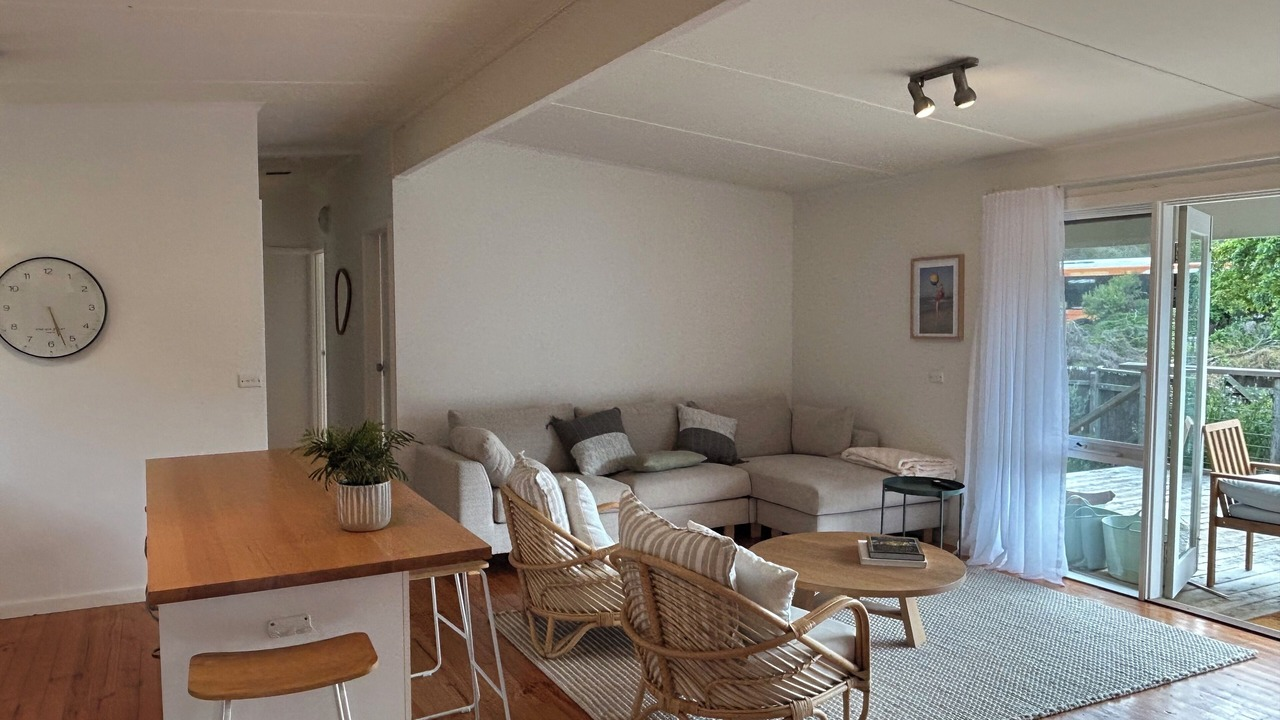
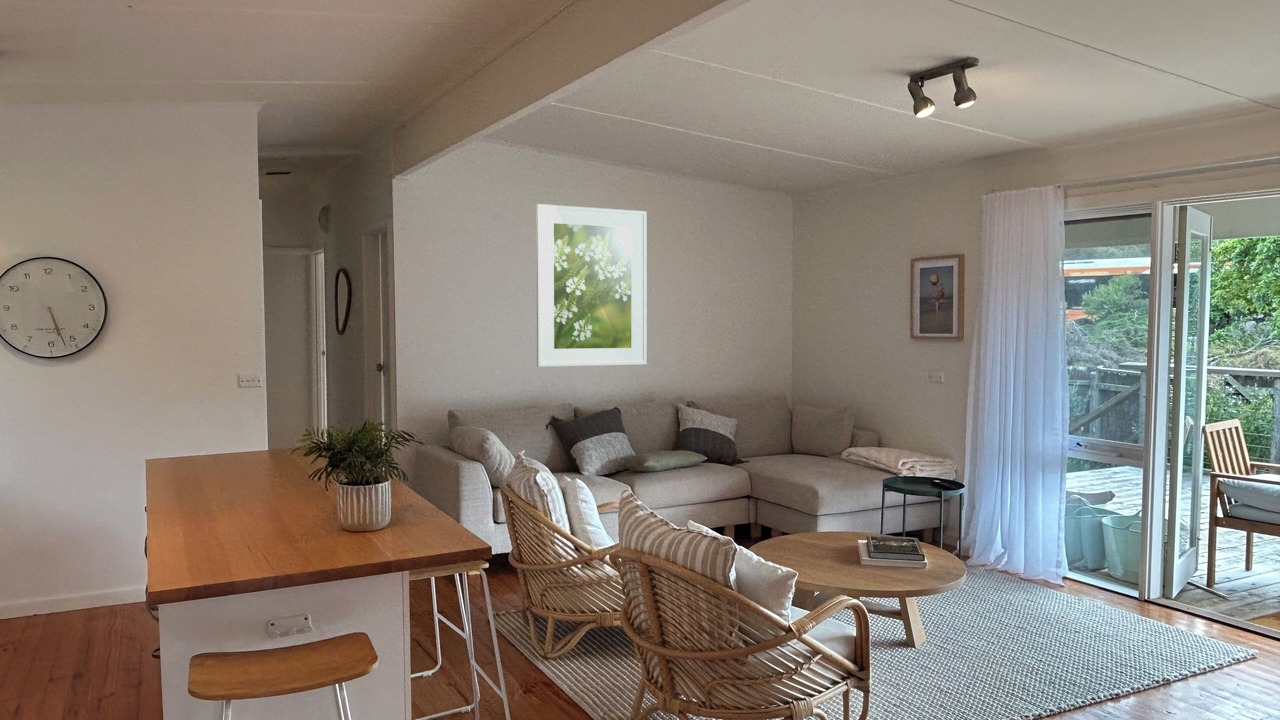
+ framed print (593, 286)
